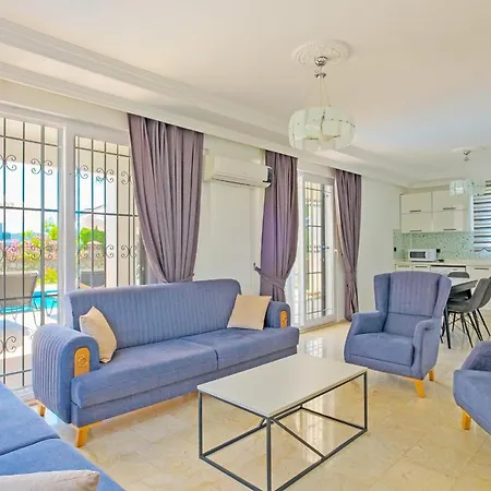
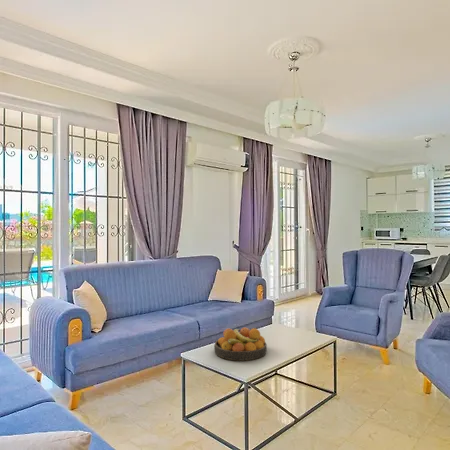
+ fruit bowl (240, 339)
